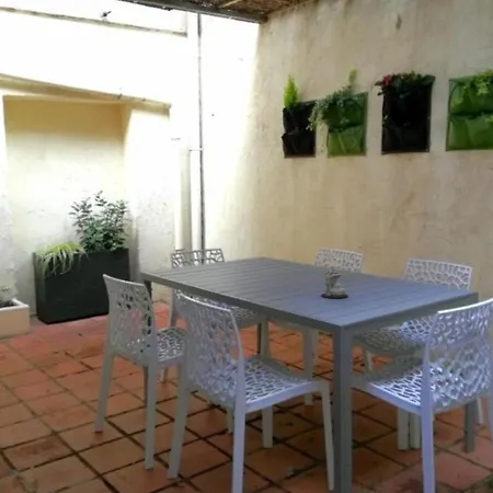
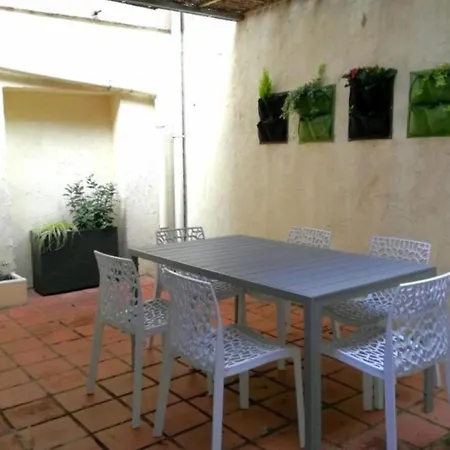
- candle (334, 283)
